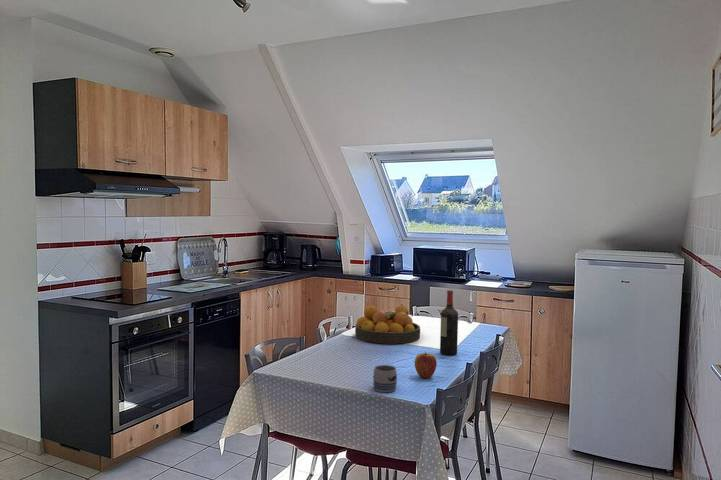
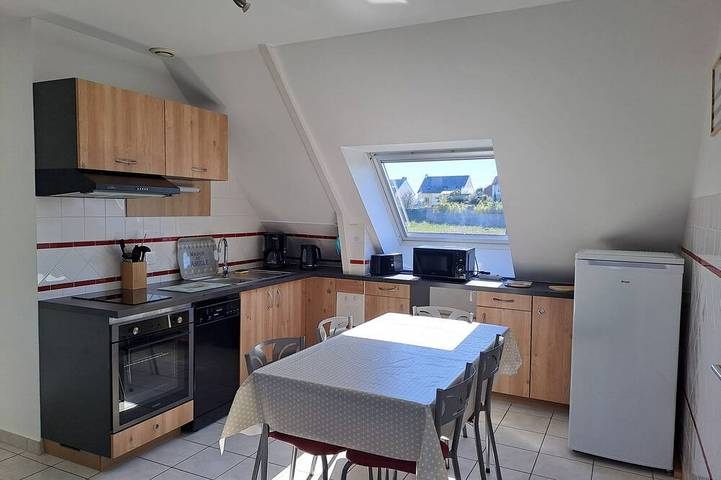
- fruit bowl (387, 321)
- mug (386, 377)
- wine bottle (449, 321)
- apple (425, 364)
